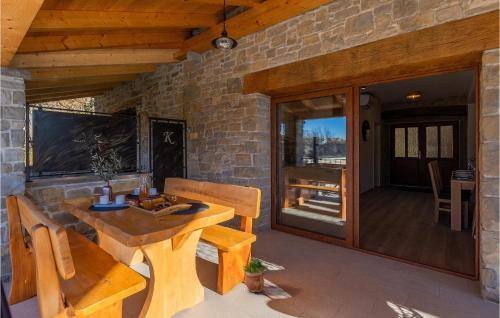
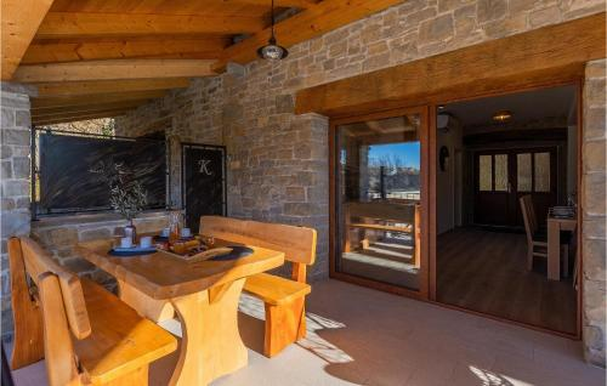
- potted plant (253, 273)
